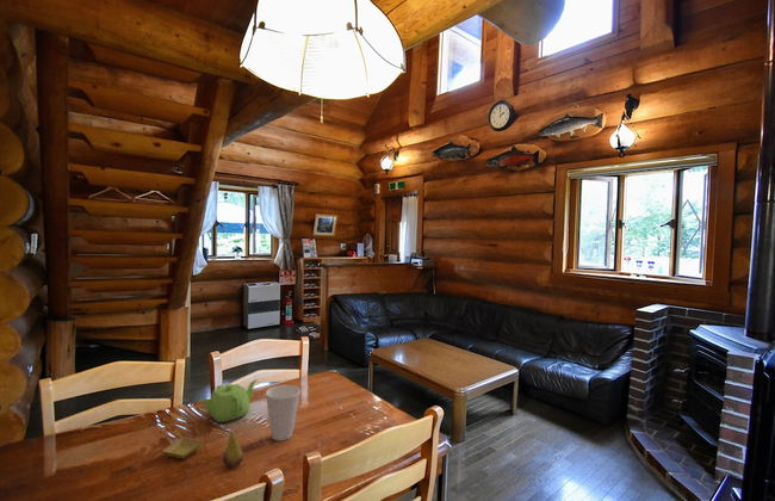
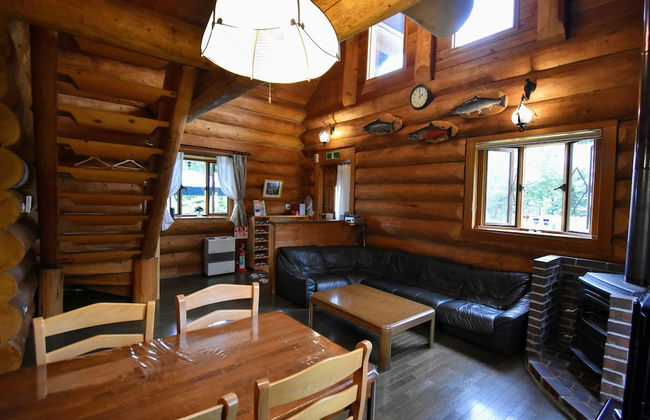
- saucer (182, 449)
- cup (281, 413)
- fruit (232, 446)
- teapot (229, 398)
